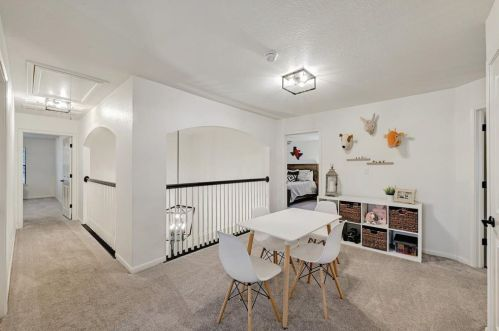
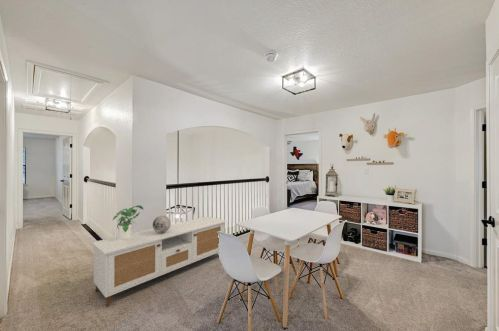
+ storage bench (170, 250)
+ potted plant (128, 221)
+ decorative sphere (161, 224)
